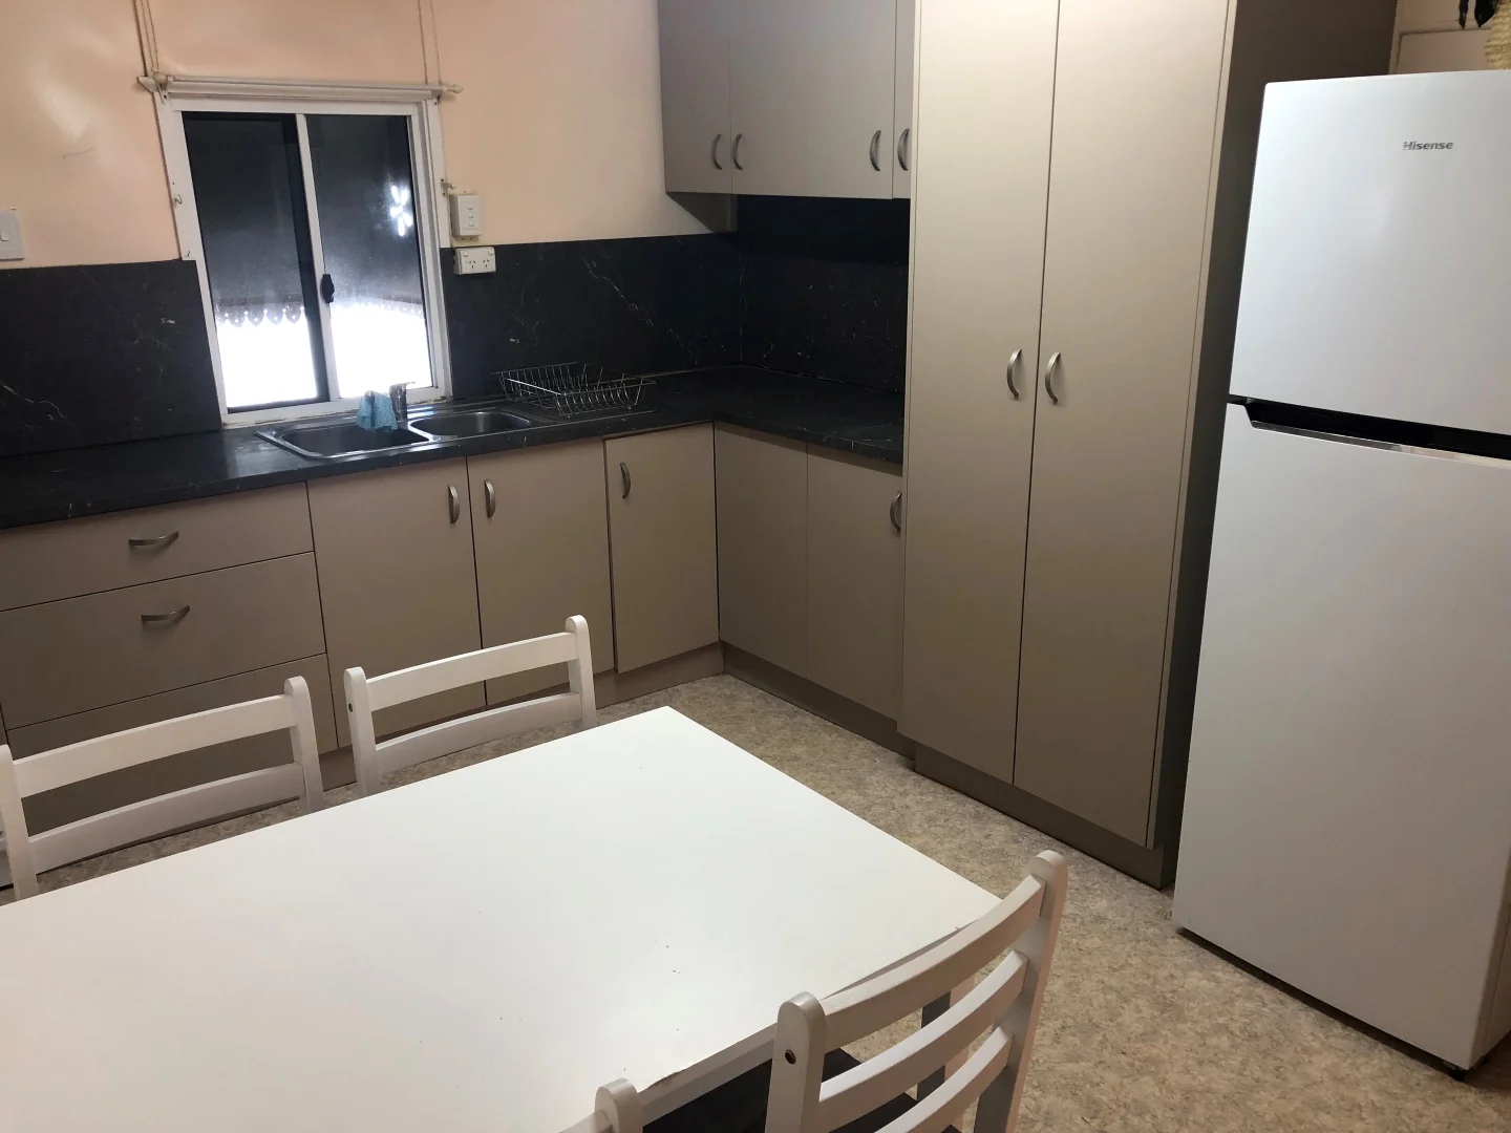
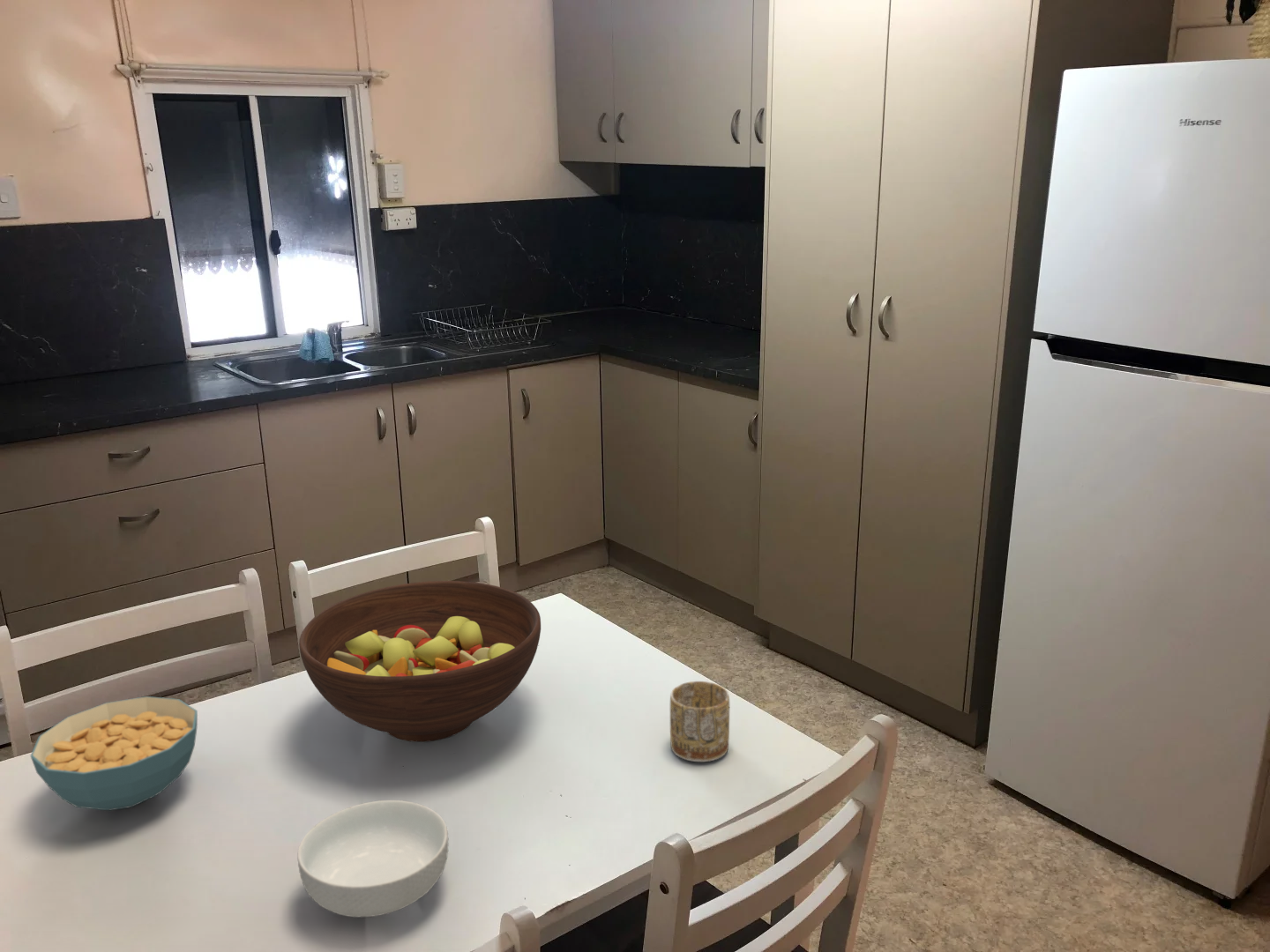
+ cereal bowl (123, 764)
+ fruit bowl (426, 673)
+ cereal bowl (376, 866)
+ mug (695, 715)
